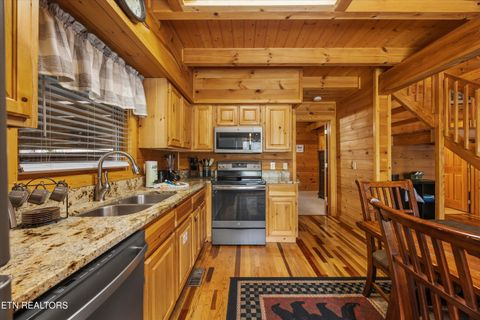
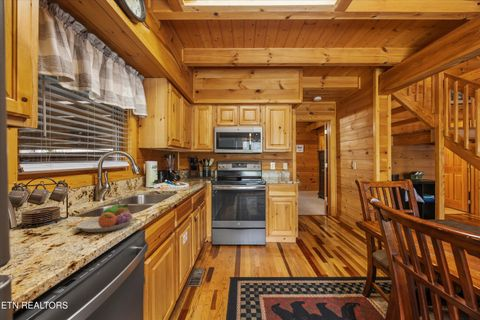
+ fruit bowl (108, 215)
